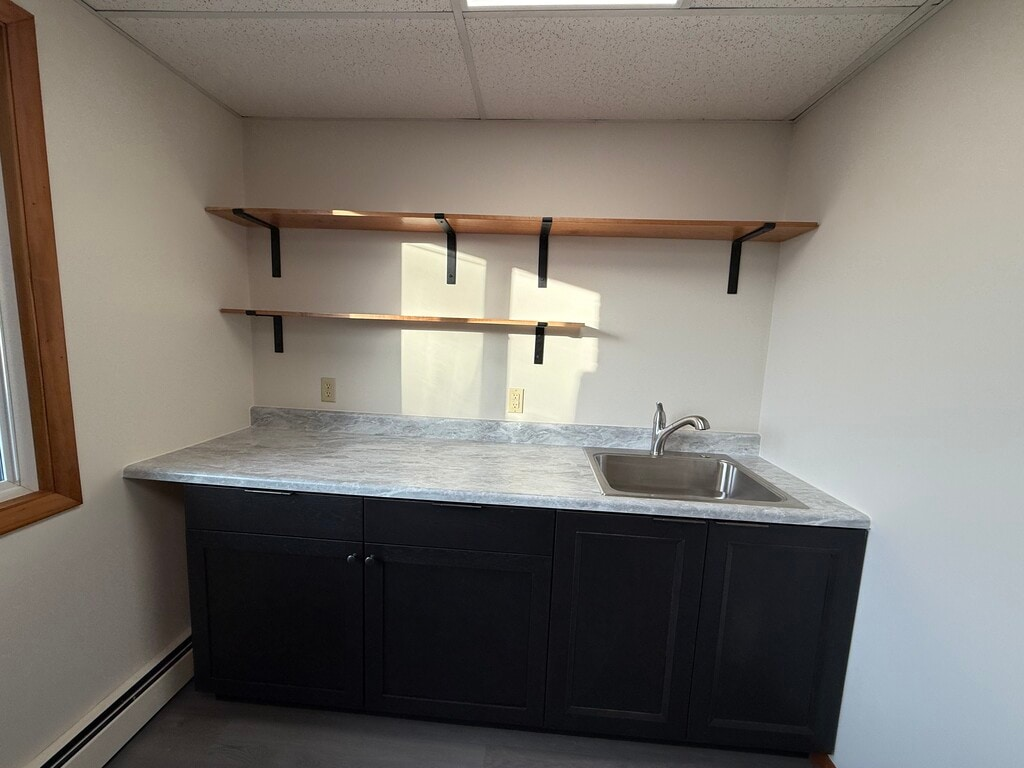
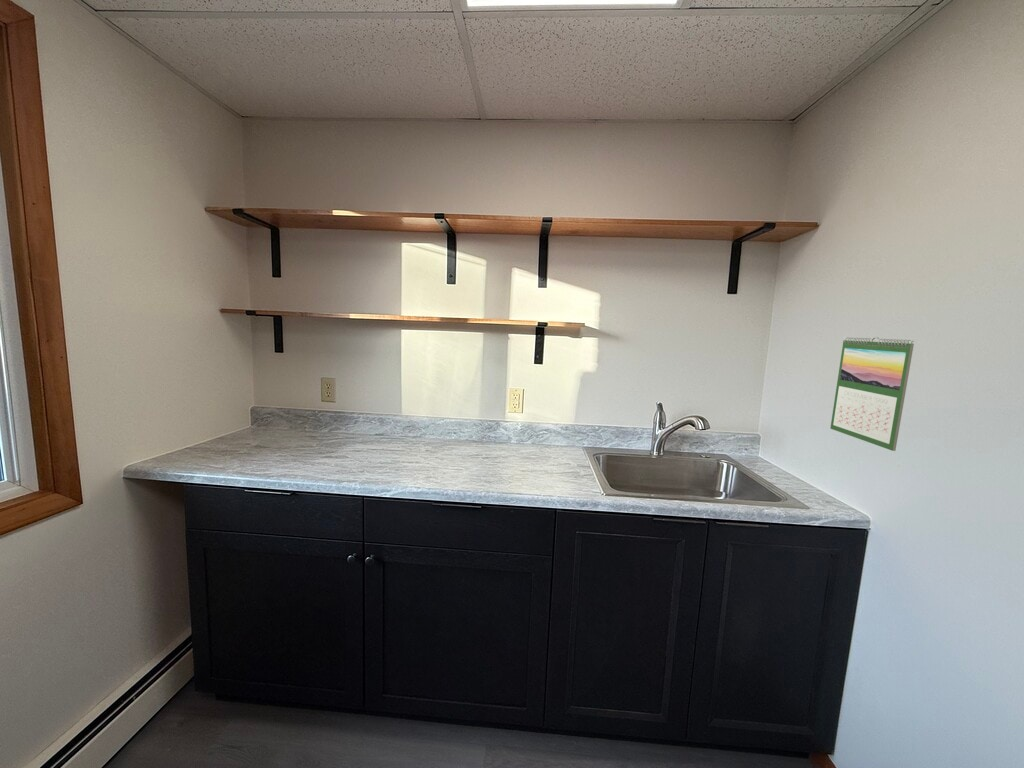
+ calendar (867, 388)
